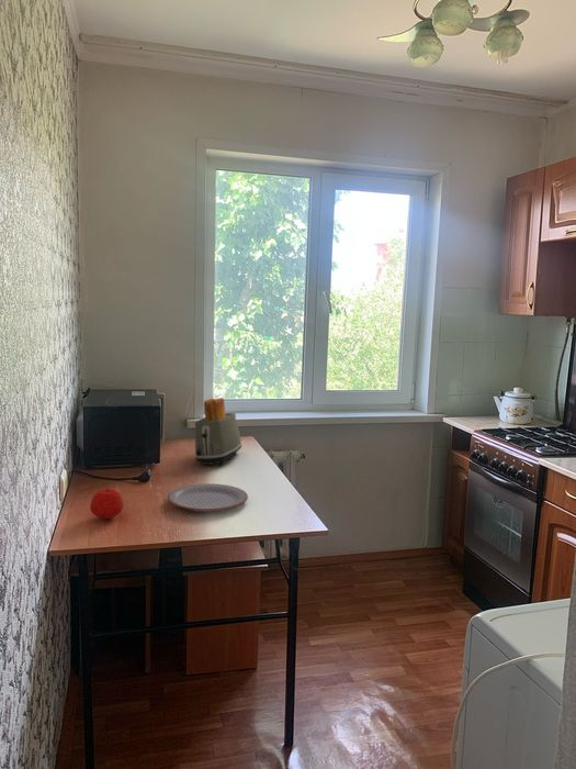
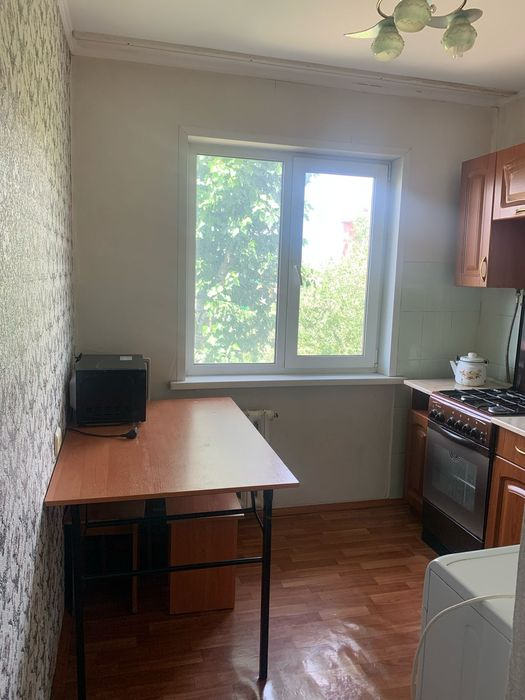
- plate (207, 498)
- apple (106, 502)
- toaster (219, 428)
